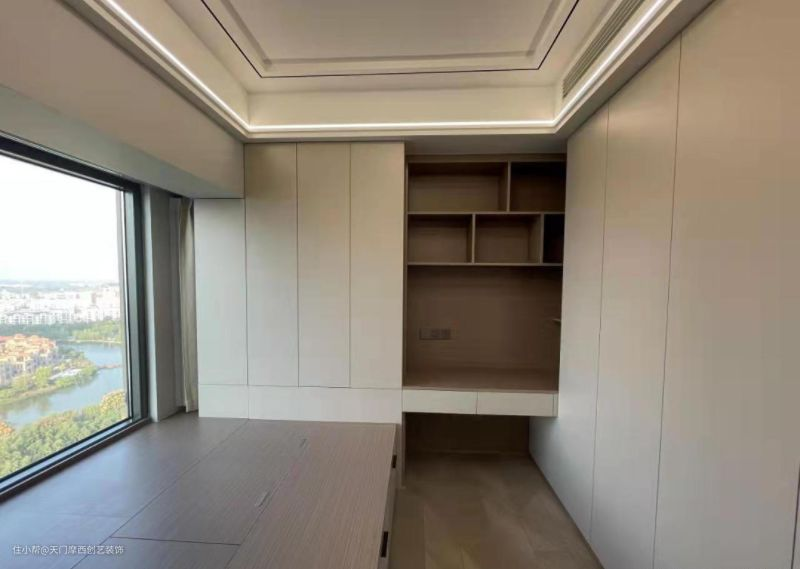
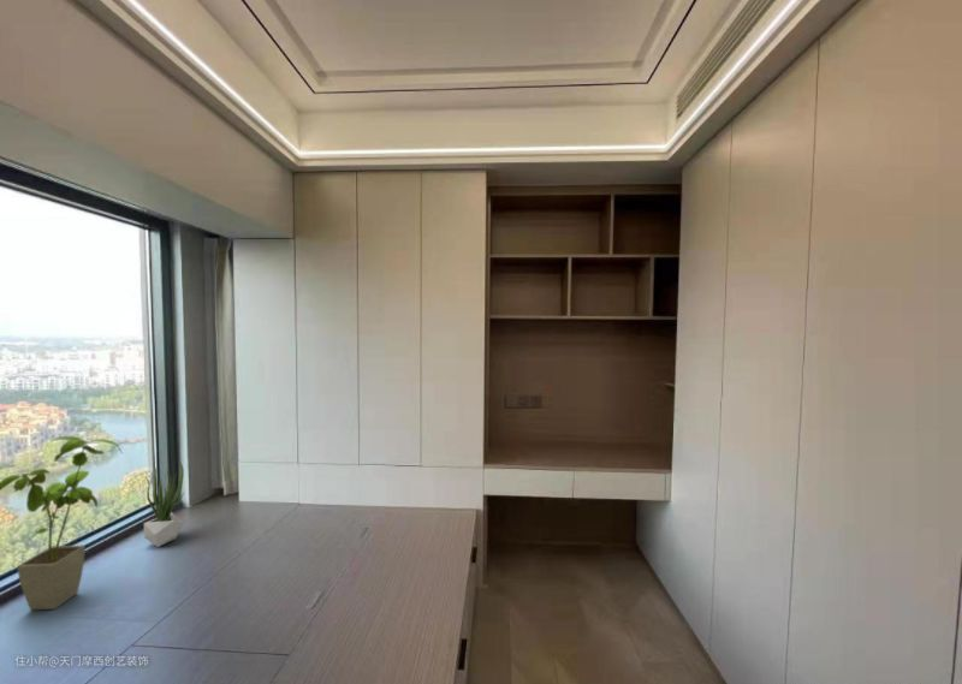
+ house plant (67, 515)
+ potted plant (166, 502)
